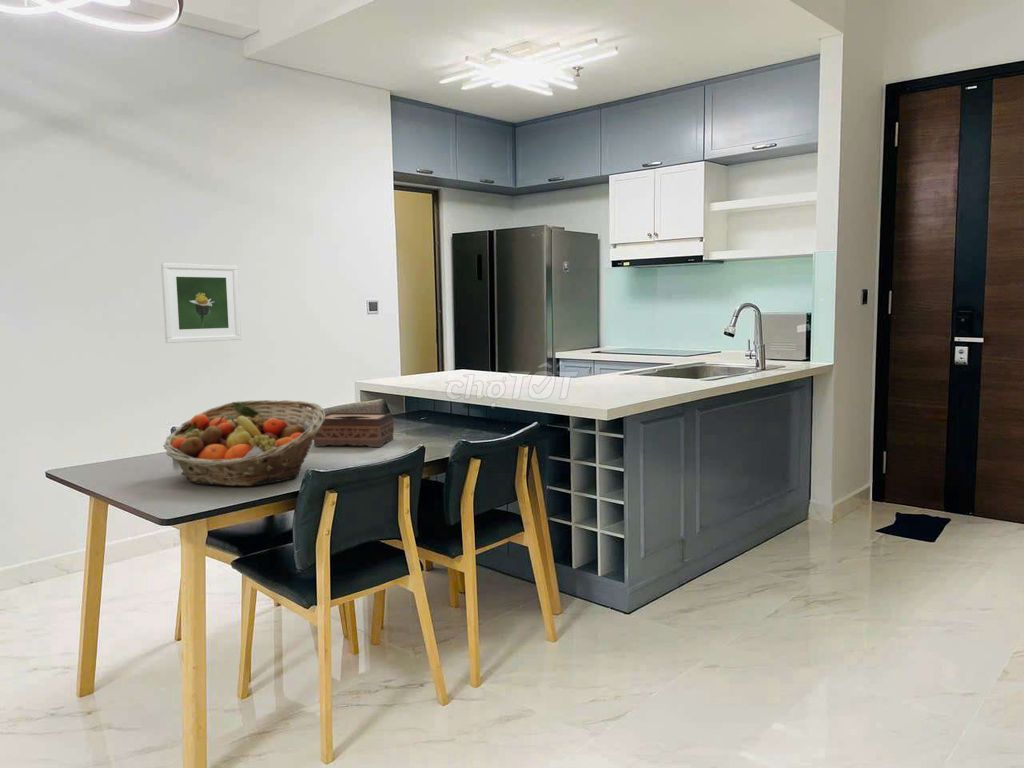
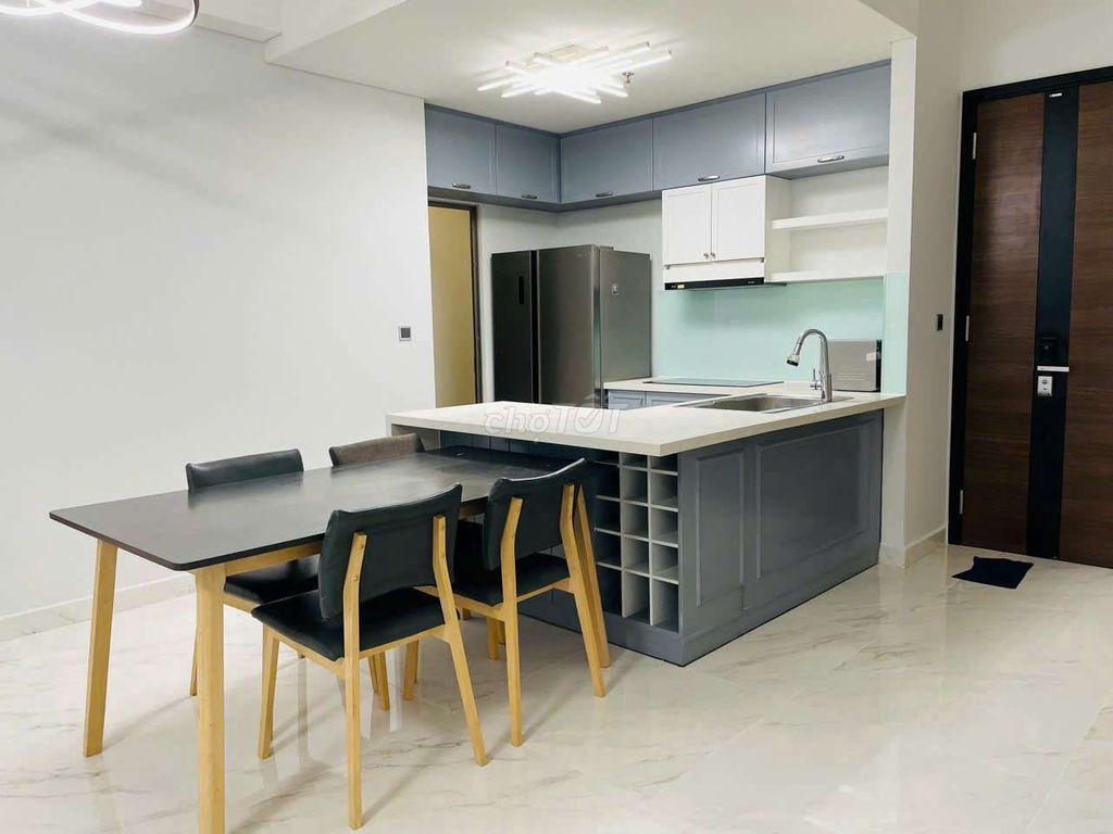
- fruit basket (246, 440)
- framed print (202, 303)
- tissue box (353, 429)
